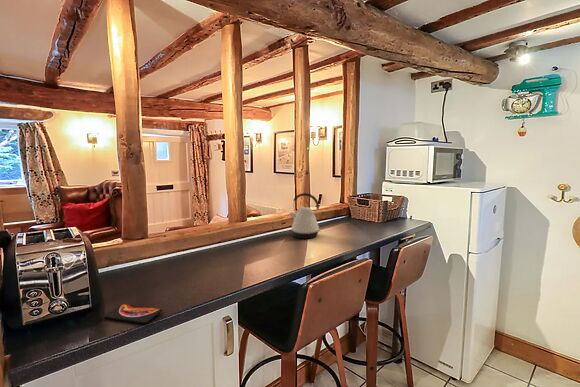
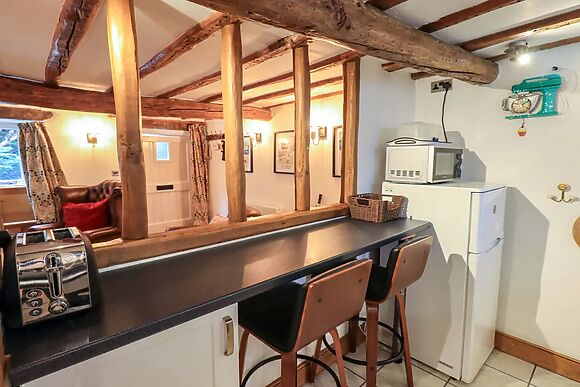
- smartphone (133, 313)
- kettle (304, 214)
